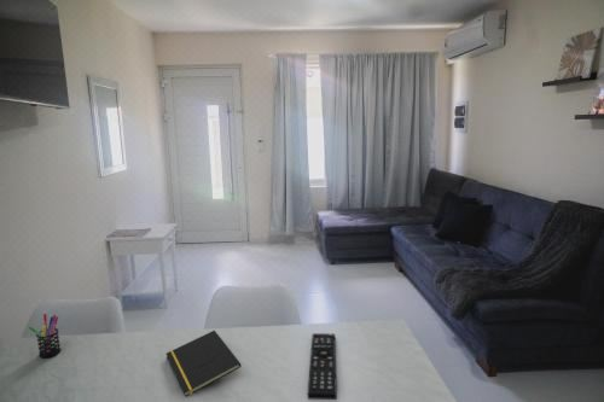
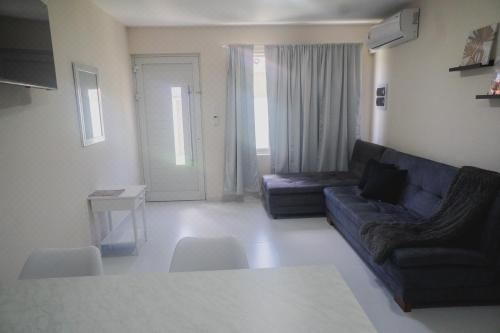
- pen holder (45, 334)
- notepad (202, 360)
- remote control (323, 361)
